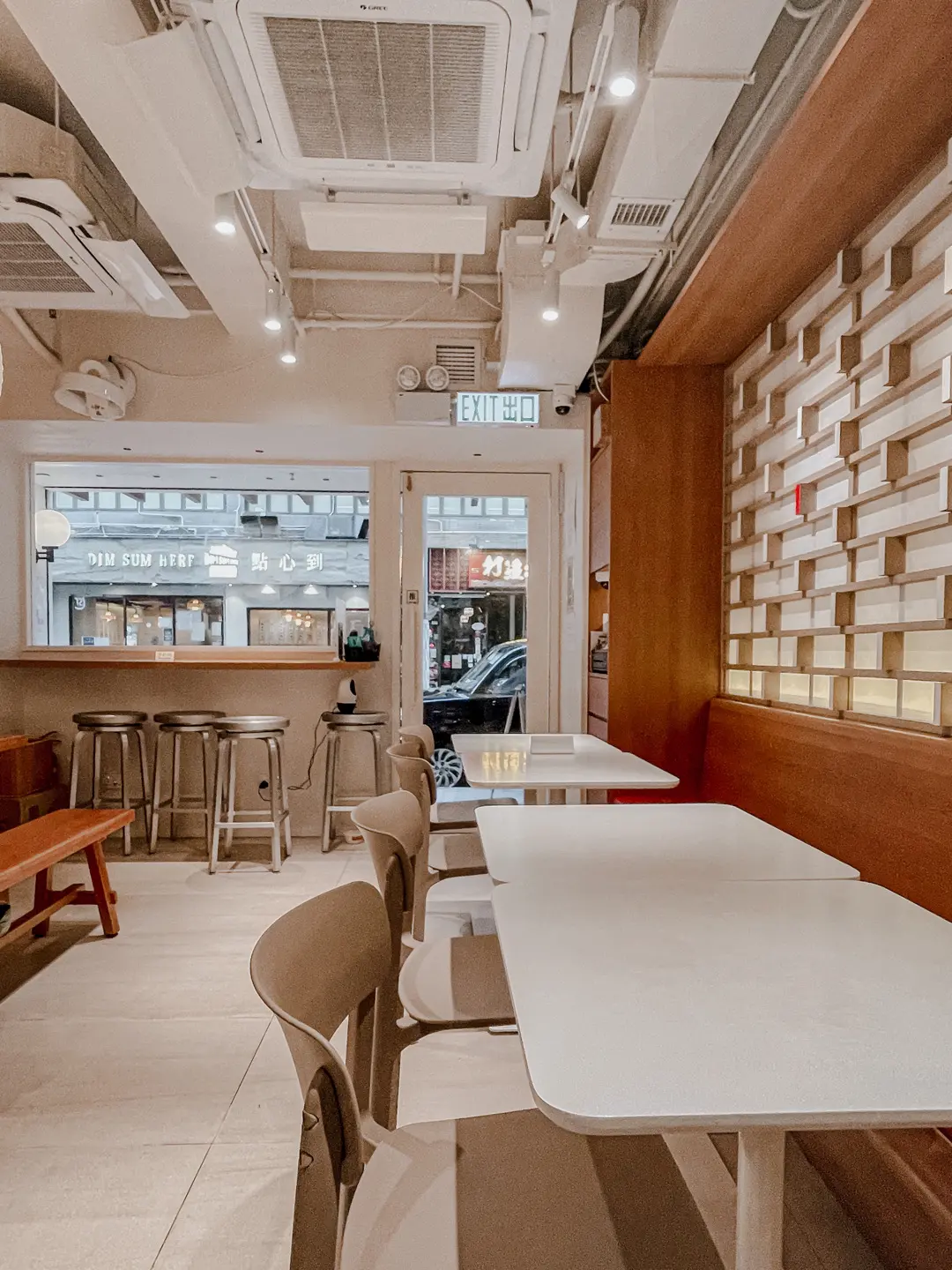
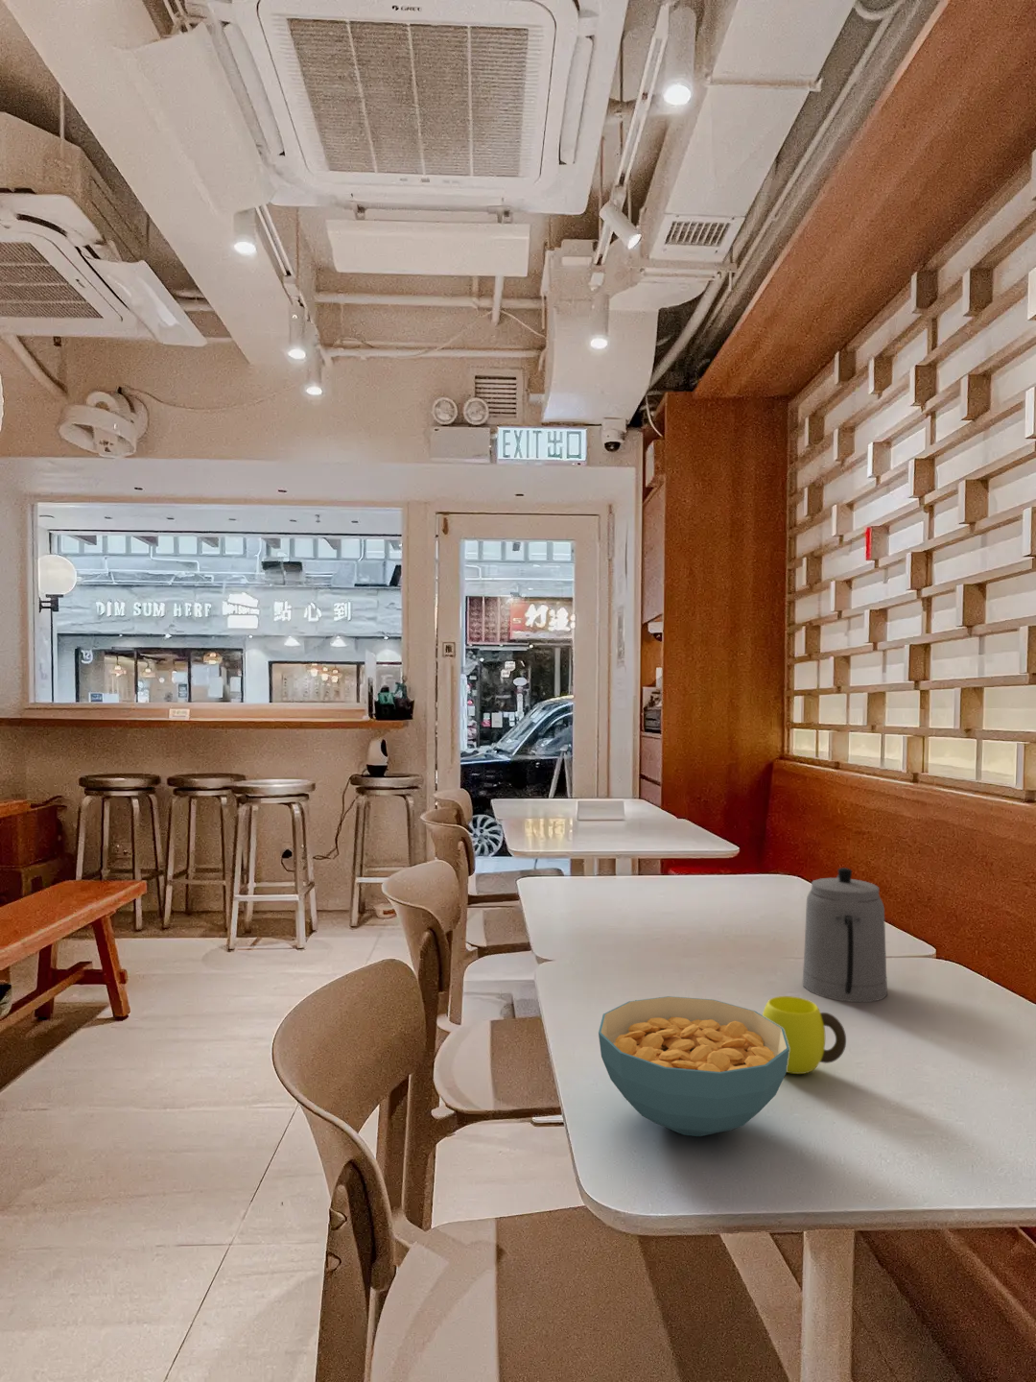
+ cup (802, 1036)
+ cereal bowl (691, 1076)
+ teapot (843, 926)
